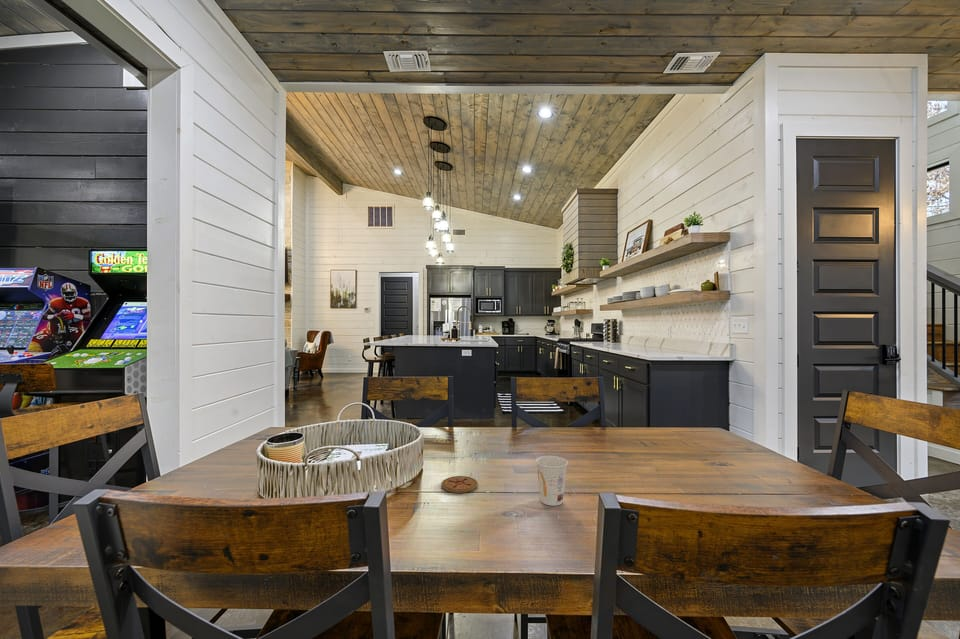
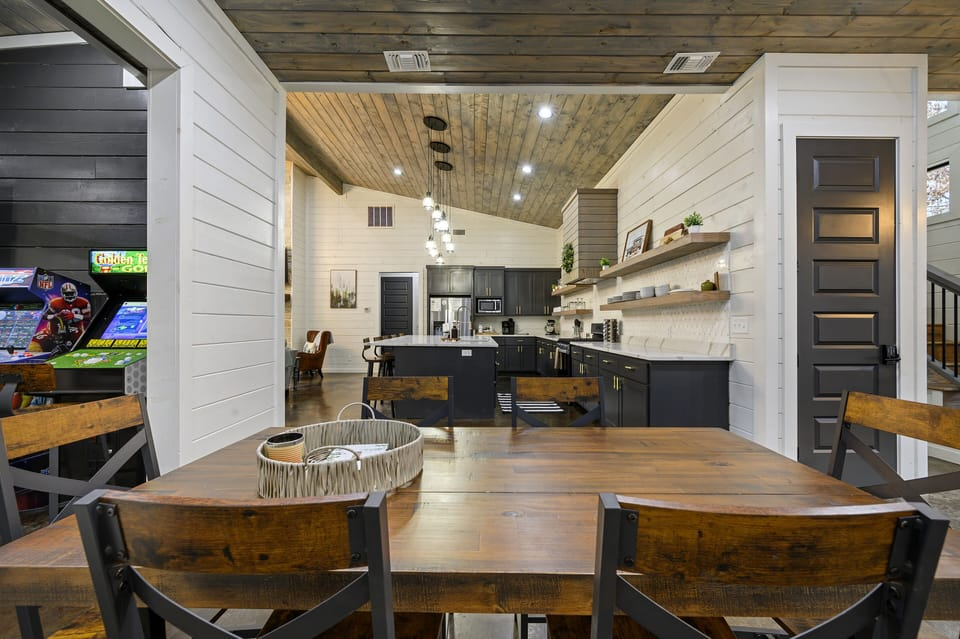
- cup (551, 480)
- coaster (459, 484)
